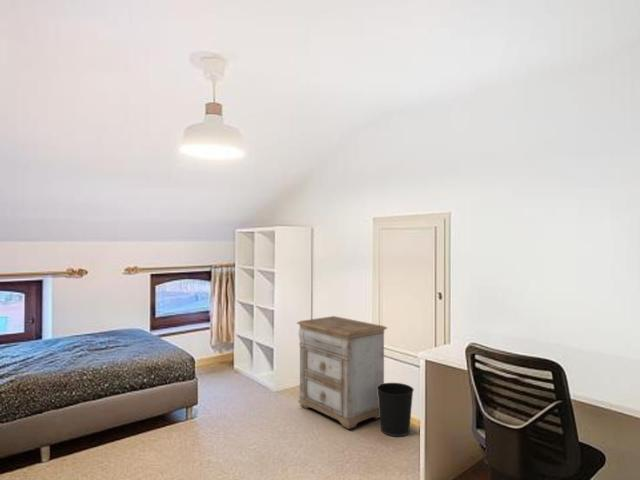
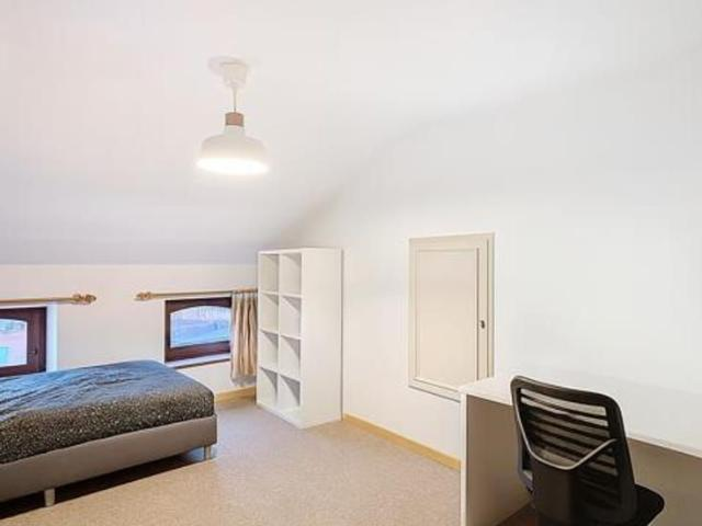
- nightstand (340, 367)
- wastebasket (395, 409)
